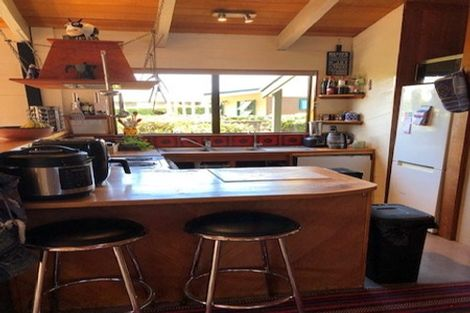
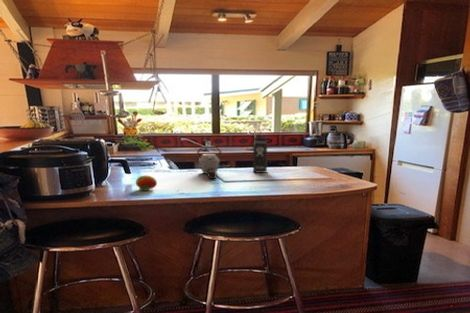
+ fruit (146, 182)
+ thermos bottle (261, 151)
+ kettle (210, 161)
